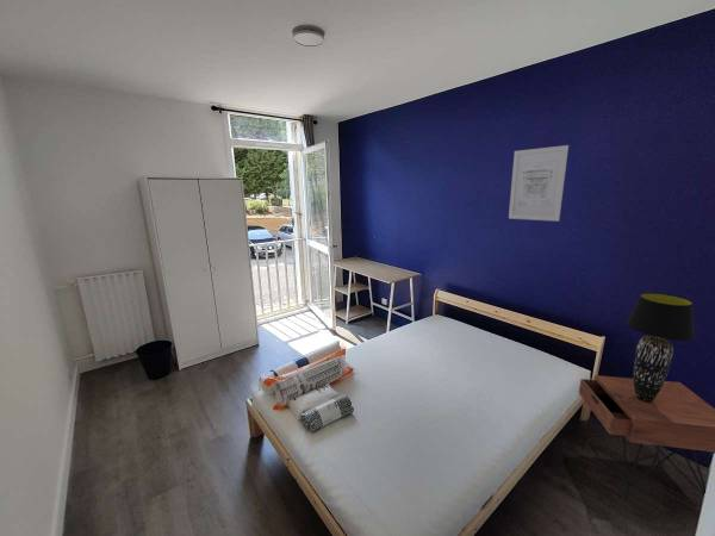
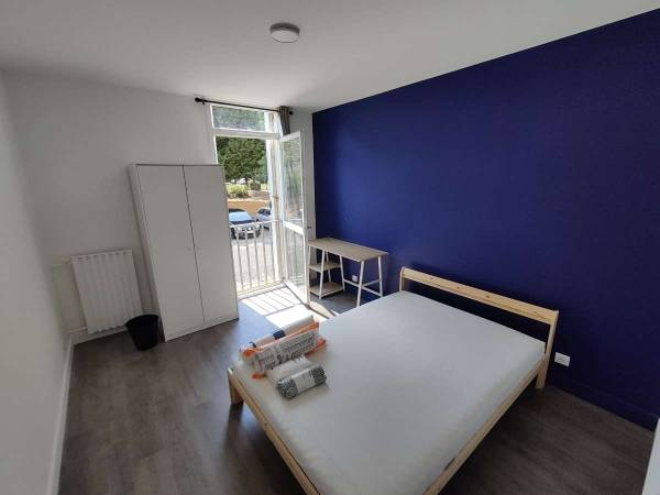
- wall art (535, 185)
- table lamp (654, 350)
- nightstand (642, 435)
